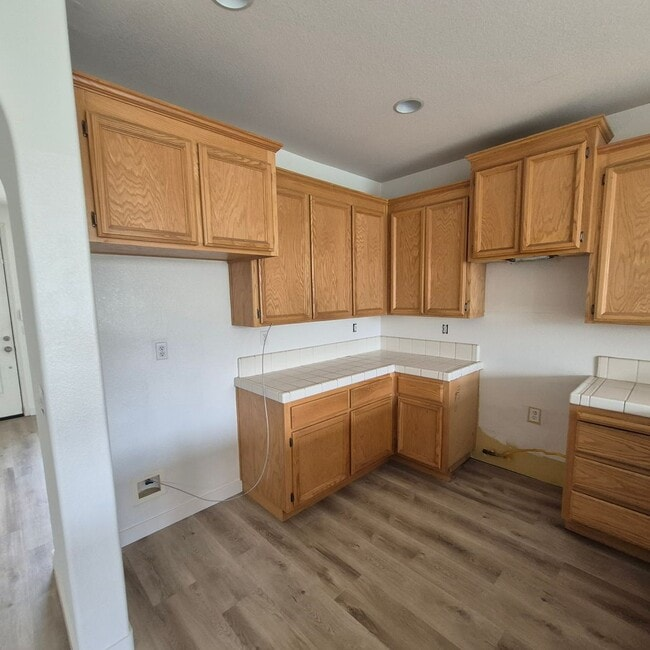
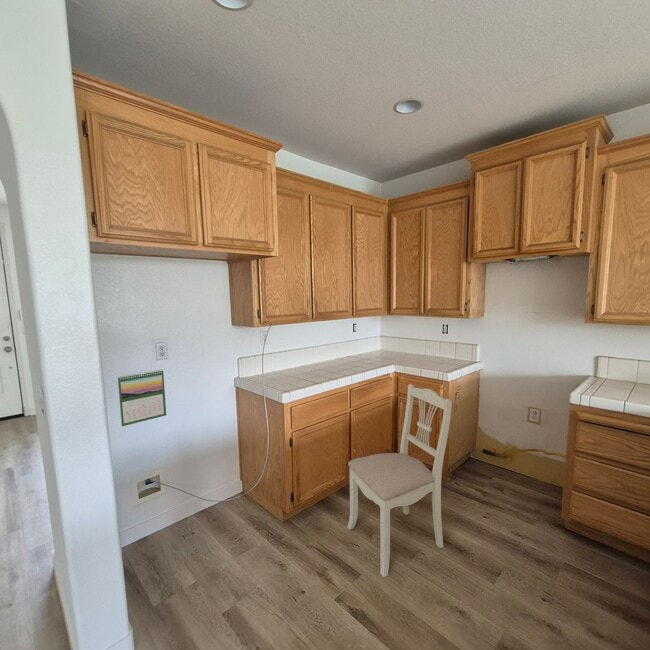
+ calendar (143, 396)
+ dining chair (395, 468)
